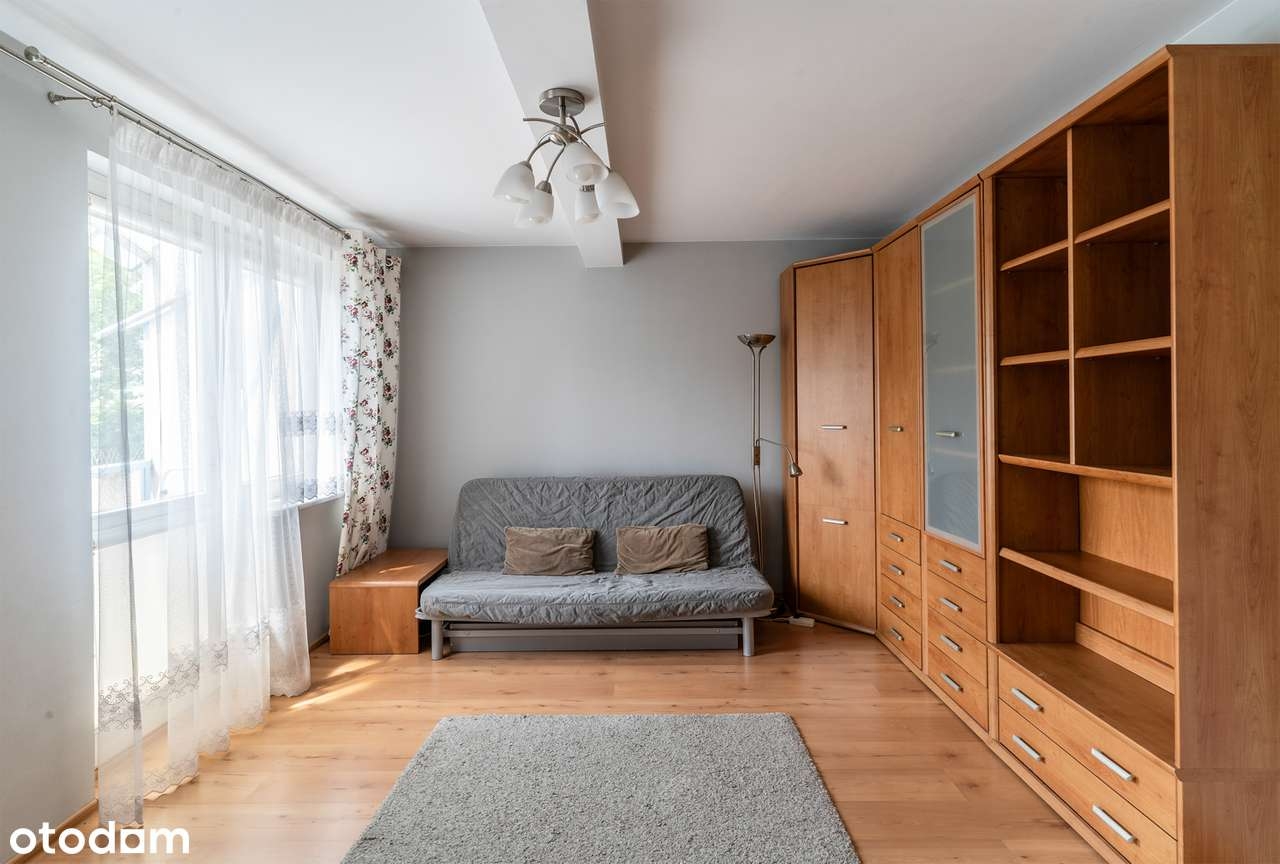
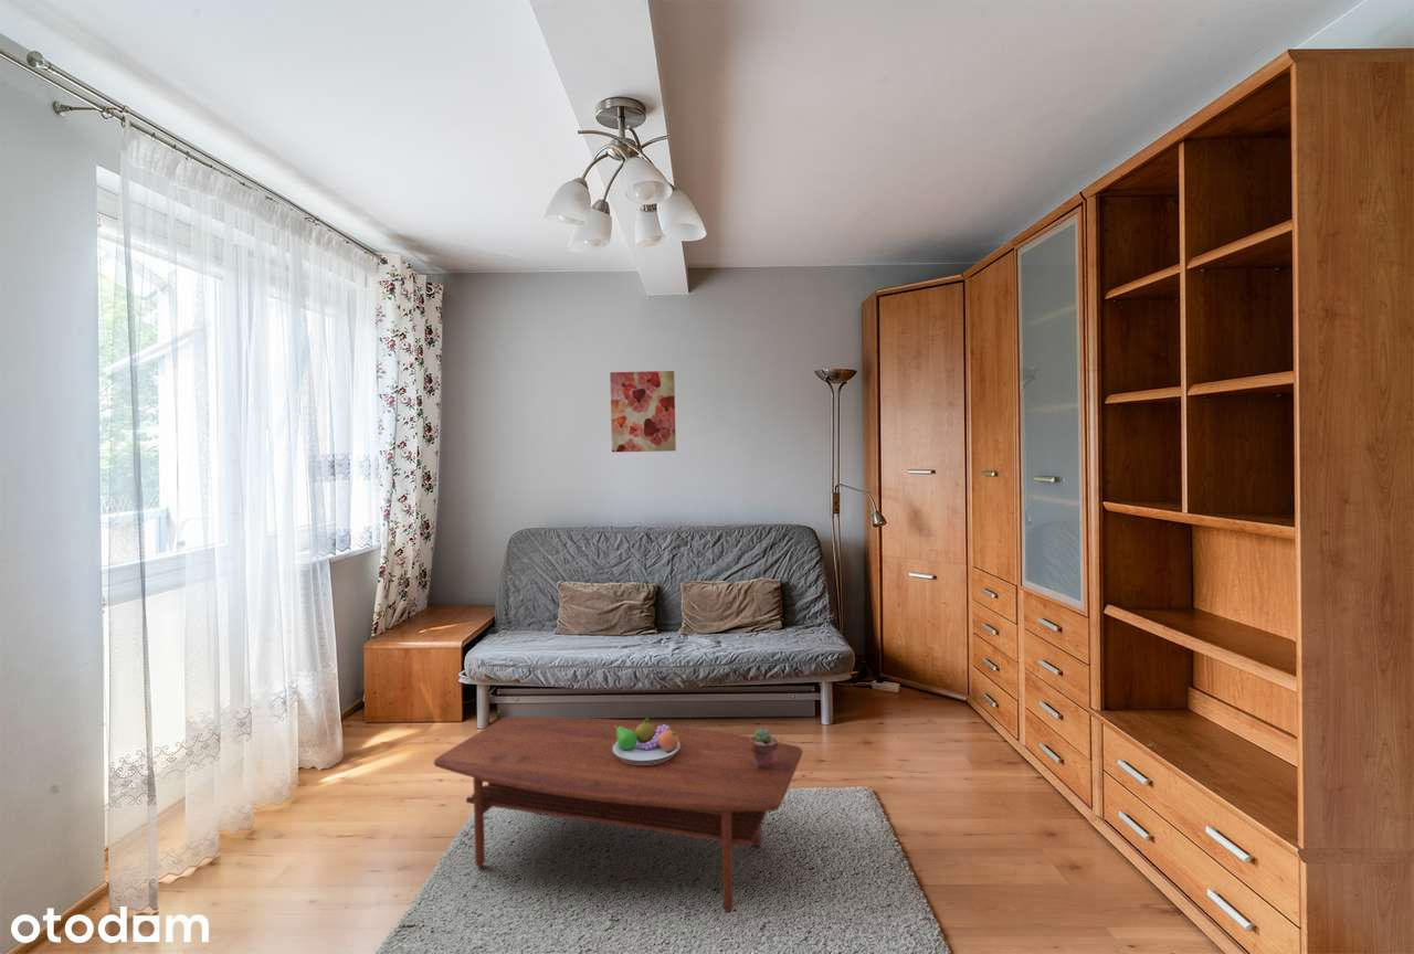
+ coffee table (620, 804)
+ fruit bowl (644, 738)
+ potted succulent (763, 746)
+ wall art (643, 411)
